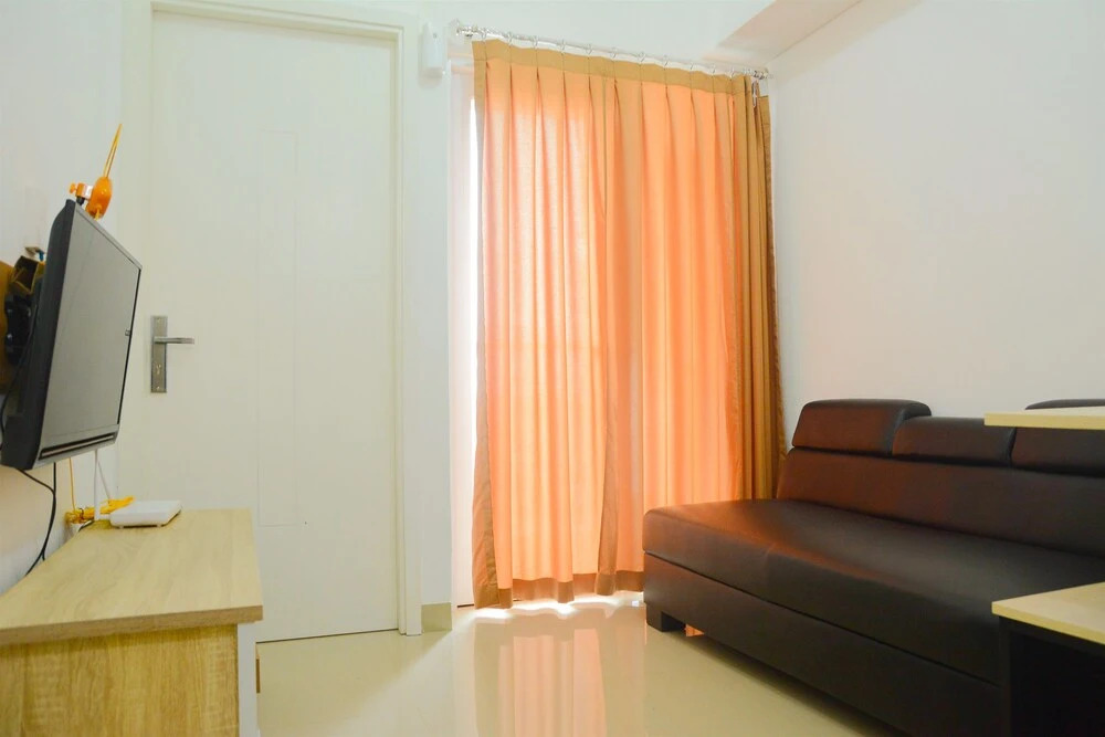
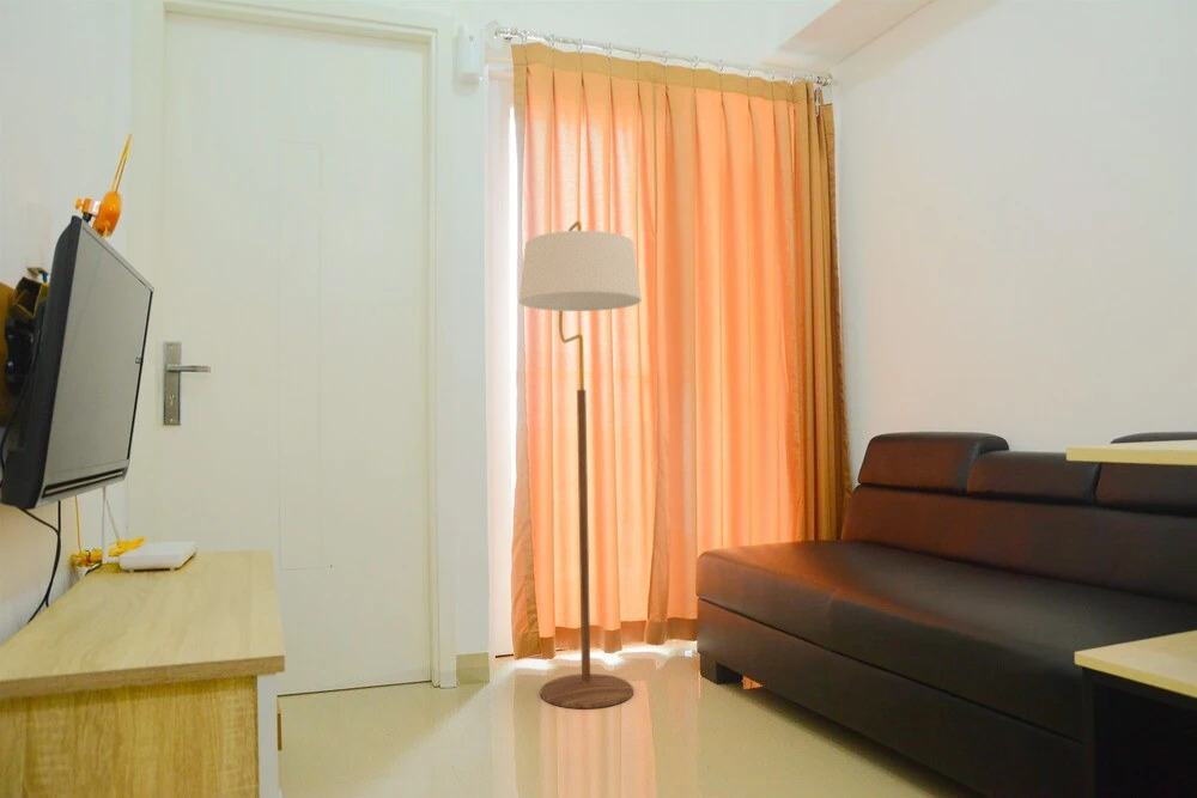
+ floor lamp (579, 452)
